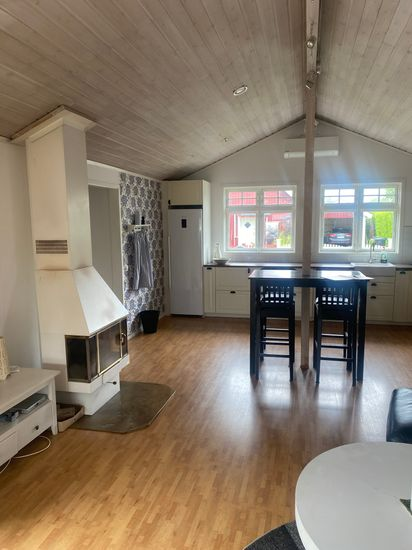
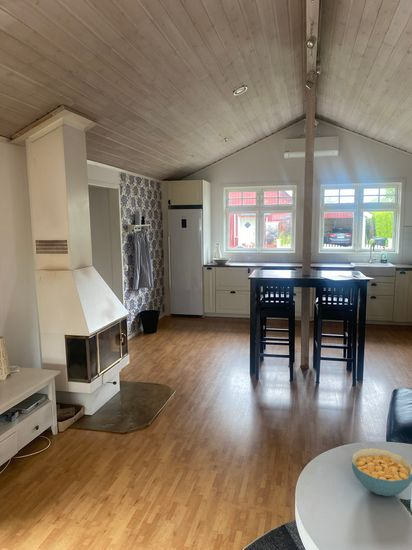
+ cereal bowl (380, 476)
